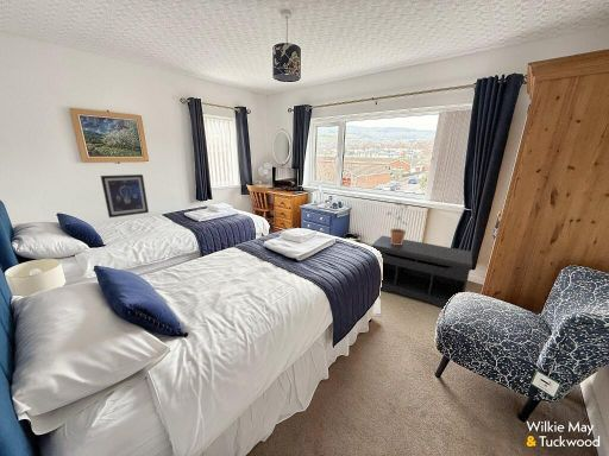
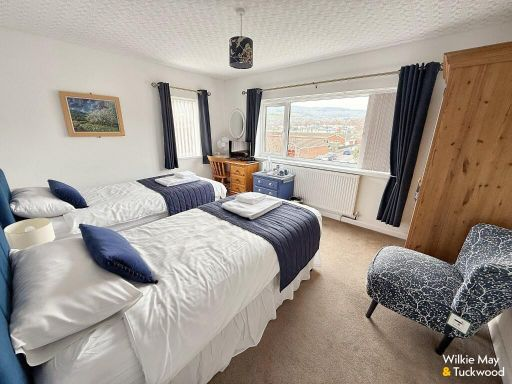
- bench (416, 270)
- wall art (126, 195)
- potted plant (396, 222)
